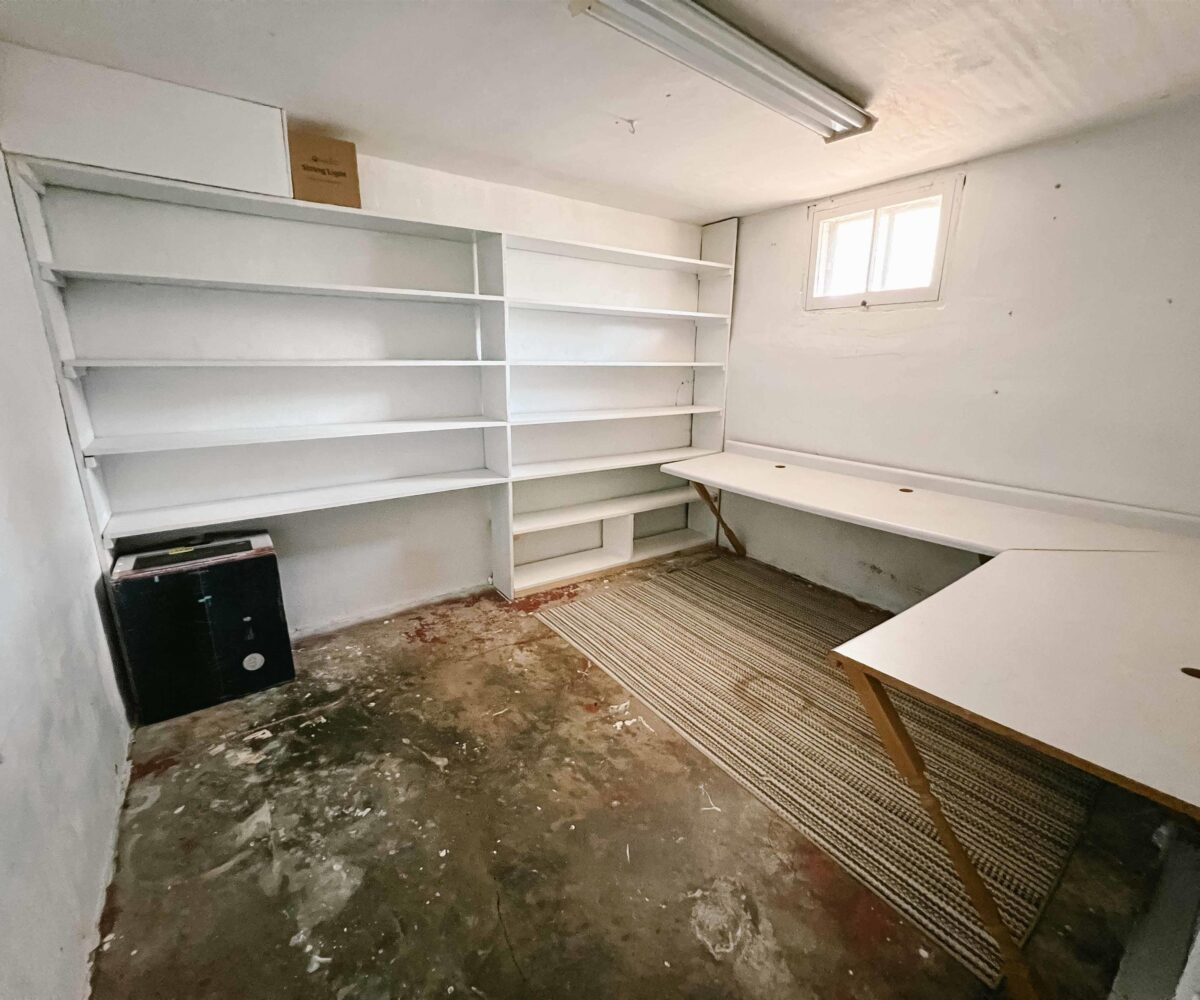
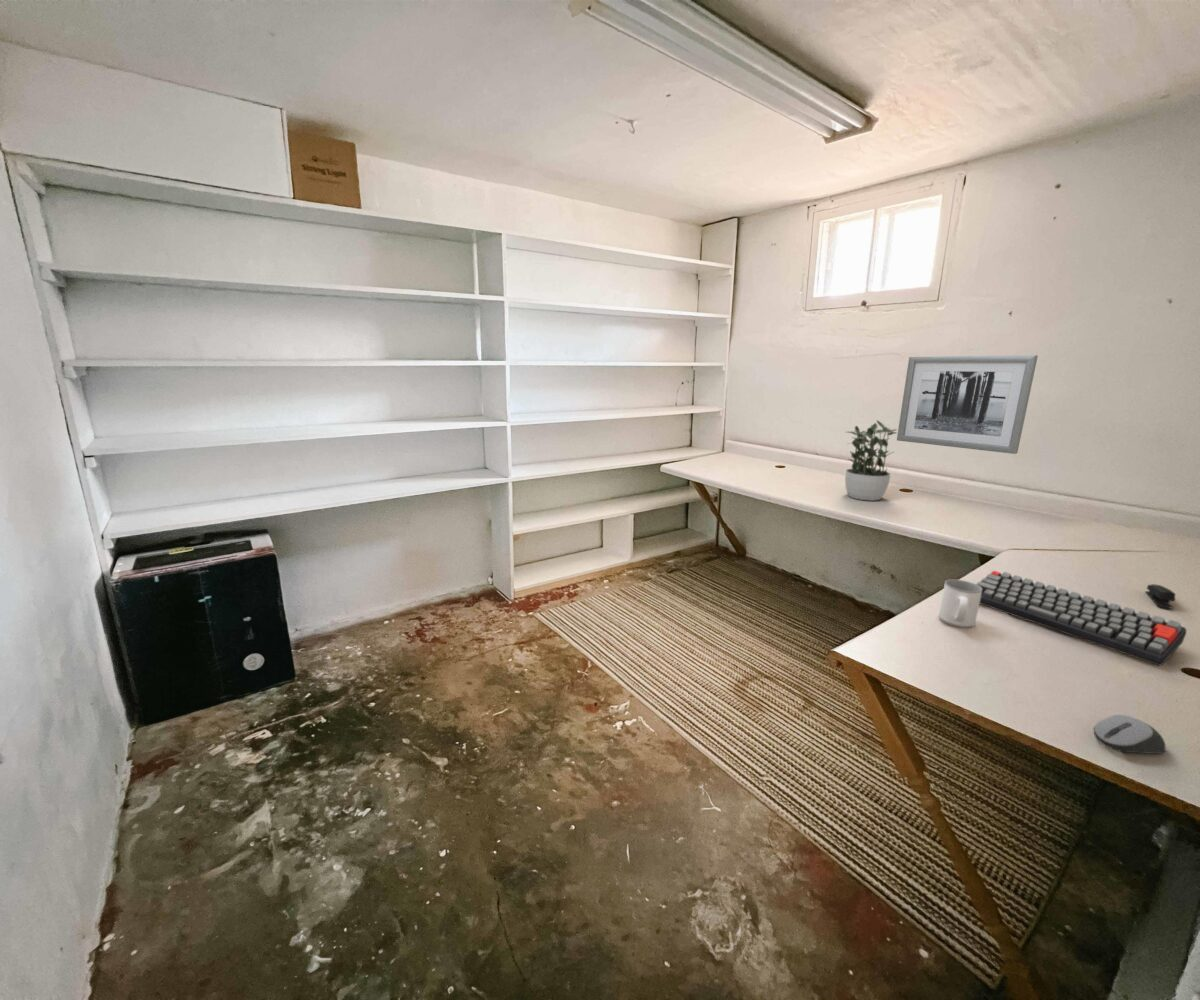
+ wall art (960, 402)
+ potted plant (866, 458)
+ keyboard (1065, 609)
+ computer mouse (1130, 733)
+ mug (960, 605)
+ stapler (1160, 592)
